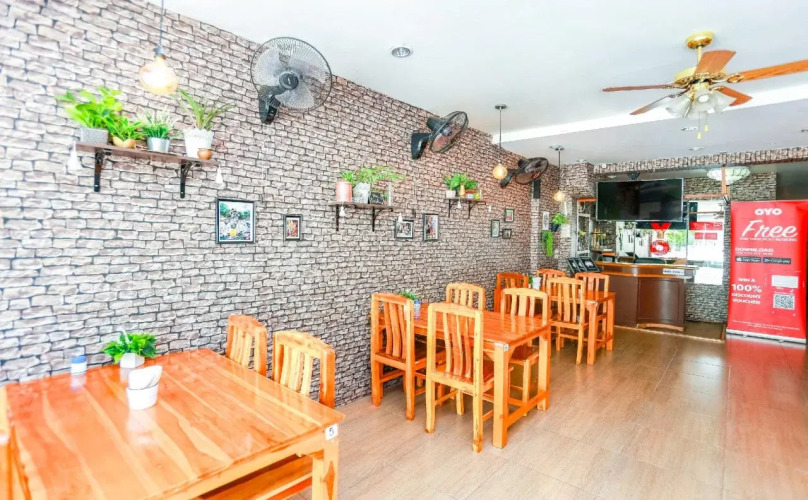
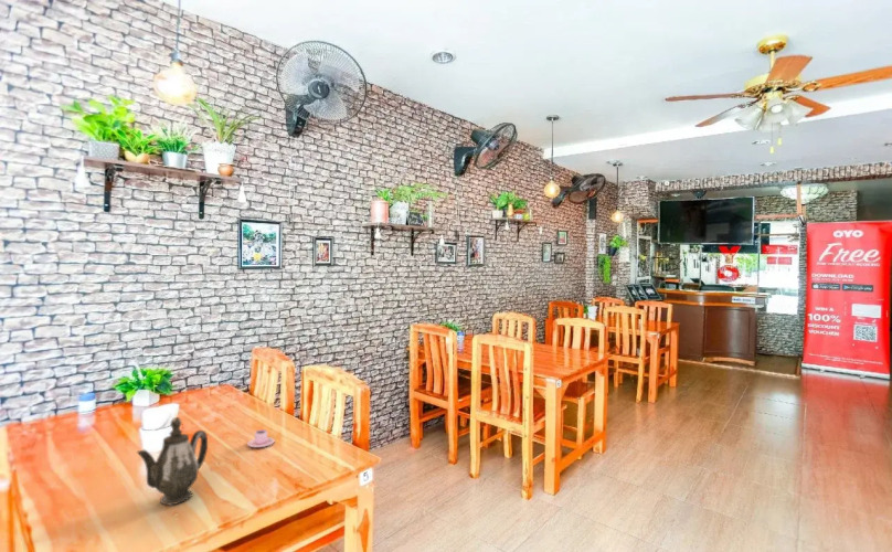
+ teapot (173, 458)
+ teacup (261, 429)
